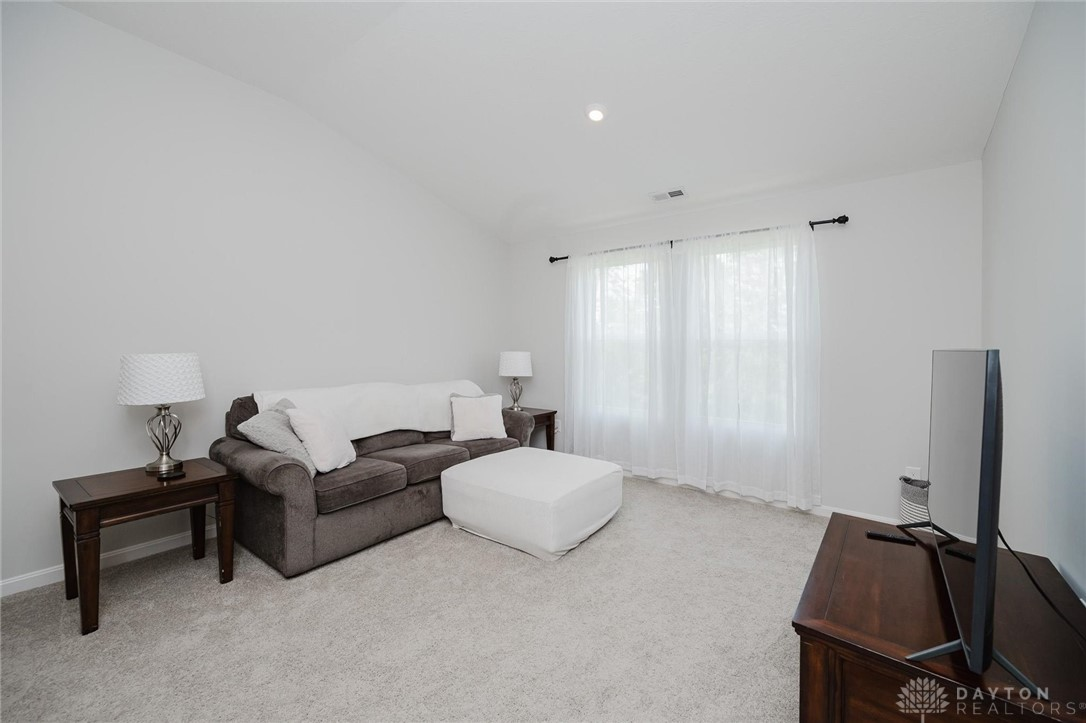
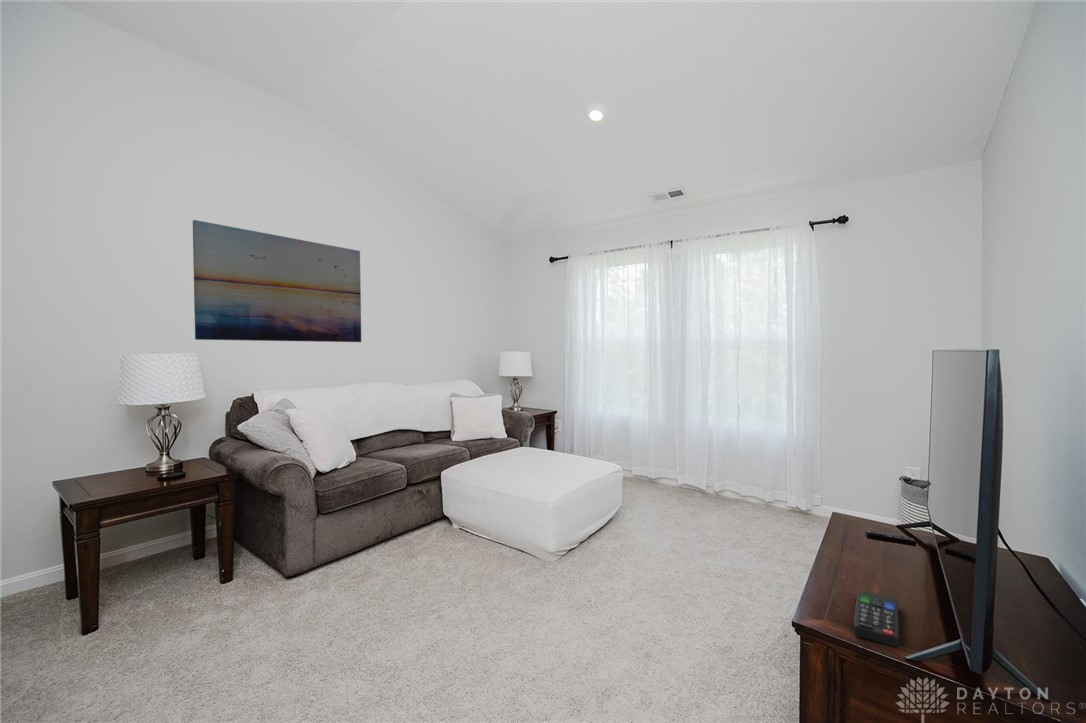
+ remote control (876, 615)
+ wall art (288, 289)
